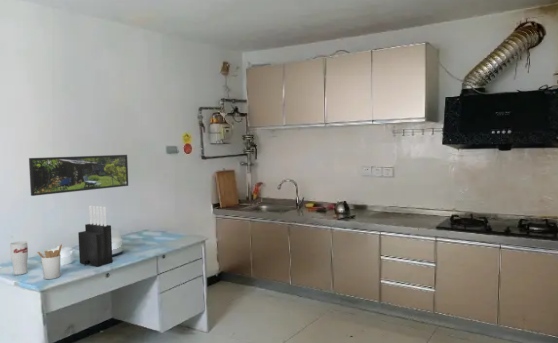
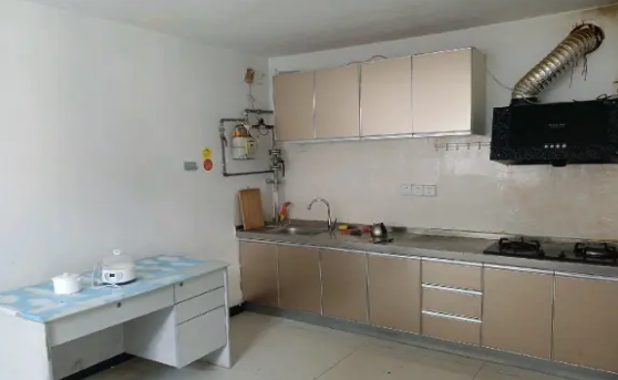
- utensil holder (51, 262)
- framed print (83, 173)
- knife block (93, 235)
- cup (19, 257)
